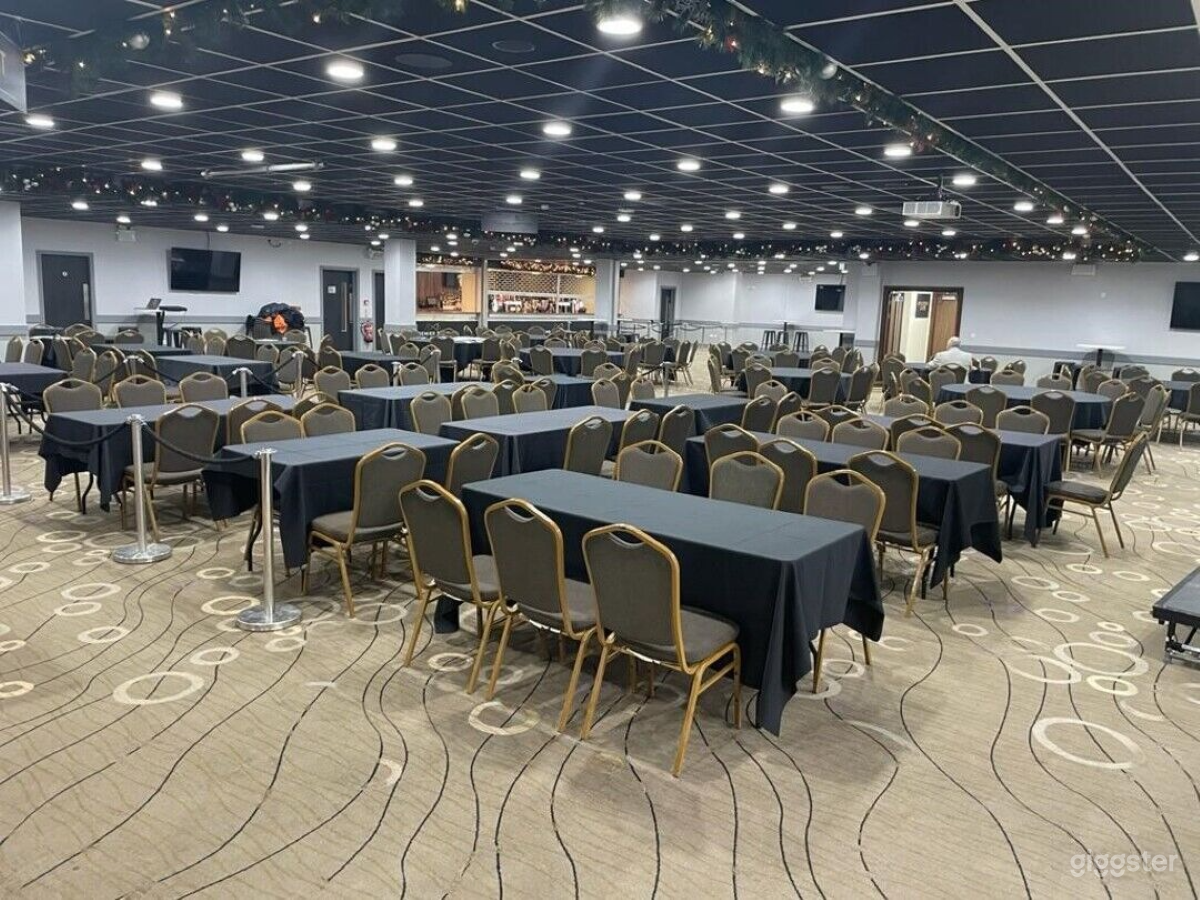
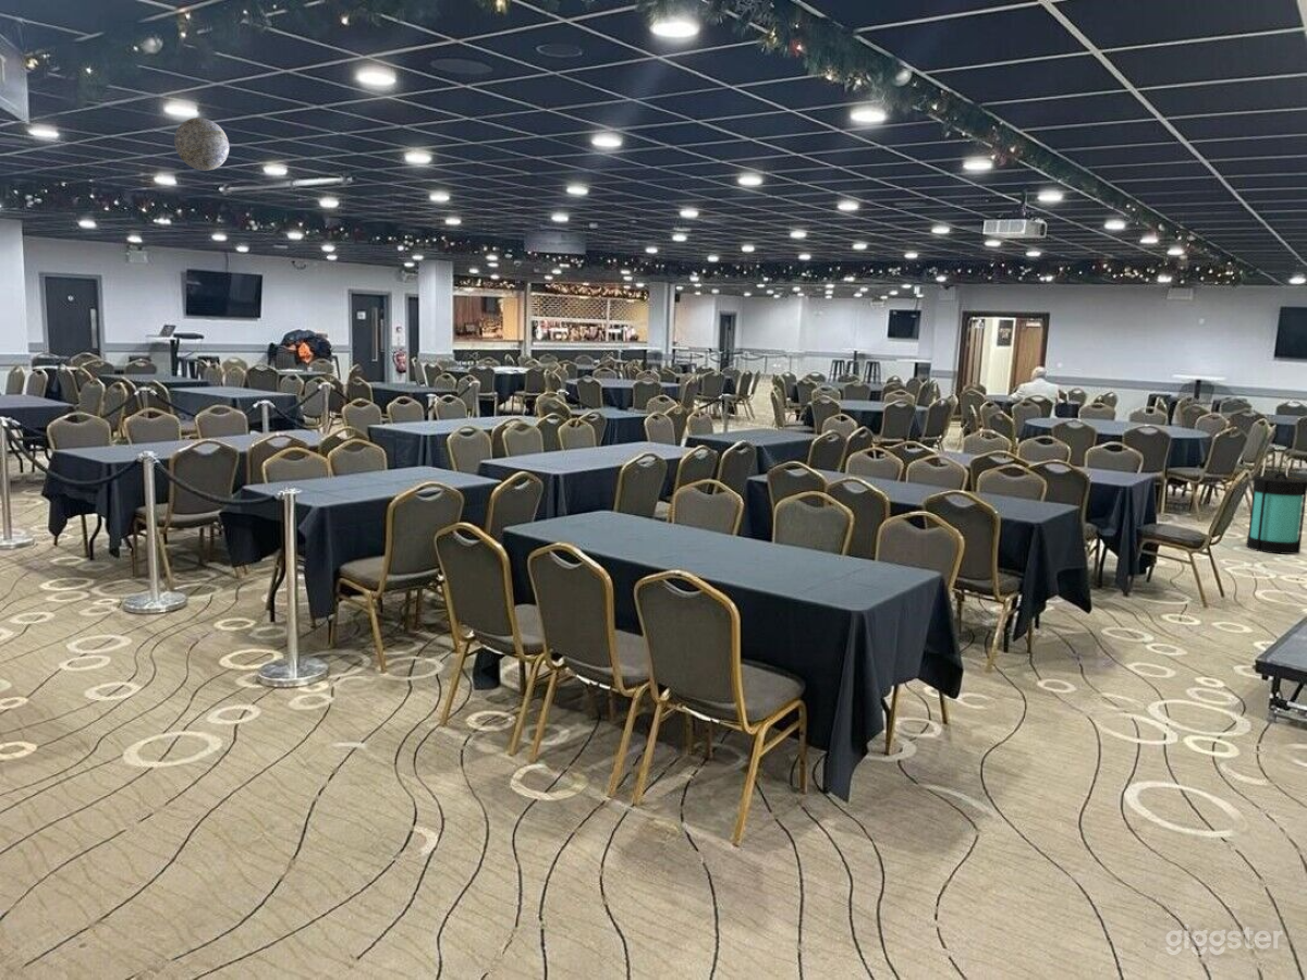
+ disco ball (201, 144)
+ lantern (1277, 511)
